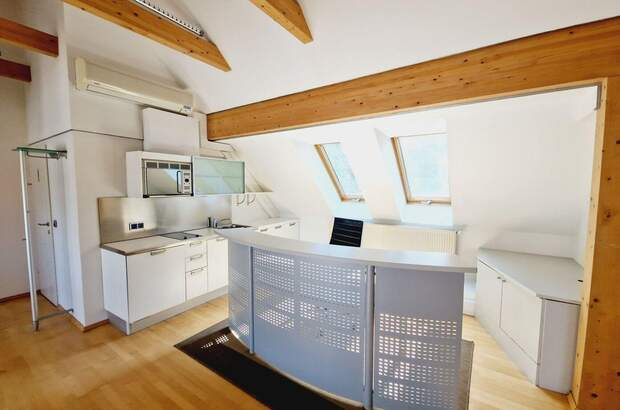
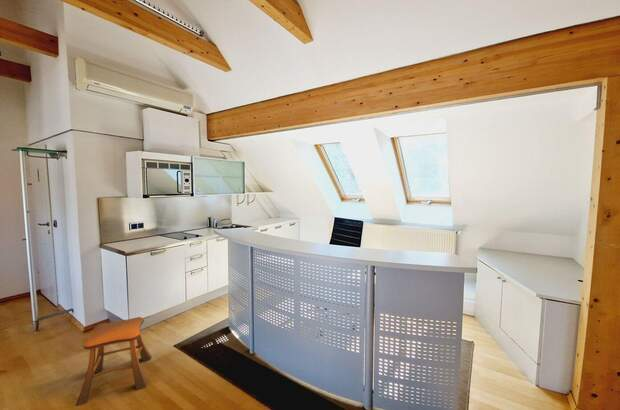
+ stool (117, 351)
